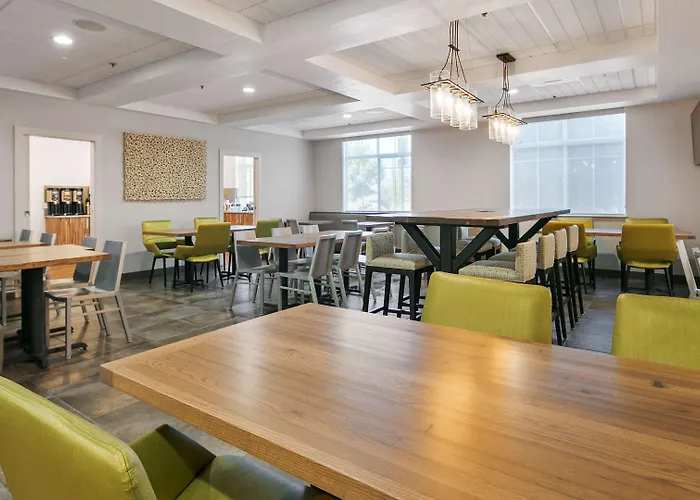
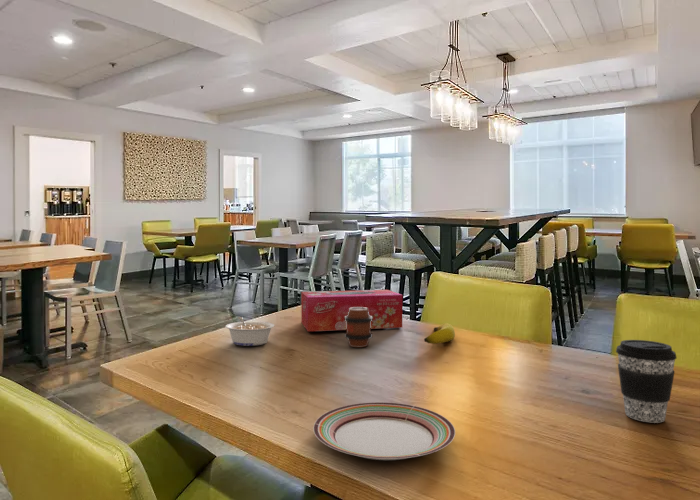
+ coffee cup (645, 380)
+ plate (383, 432)
+ tissue box (350, 307)
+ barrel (358, 326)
+ banana (440, 331)
+ legume (248, 332)
